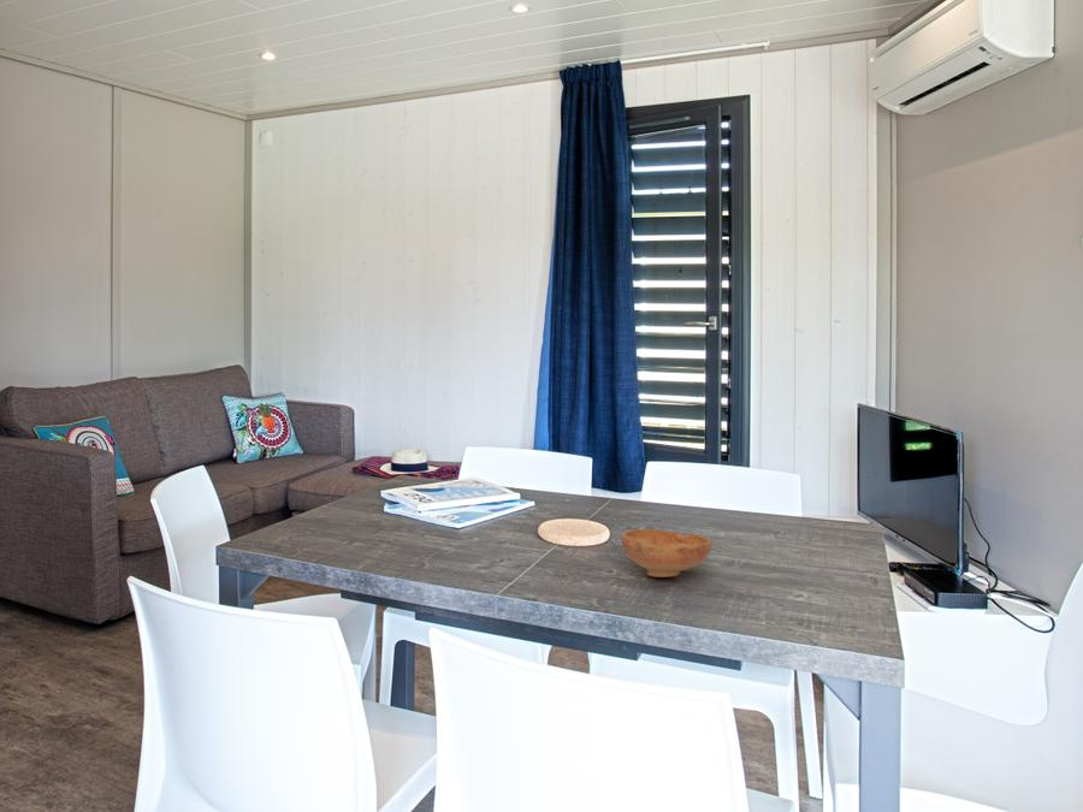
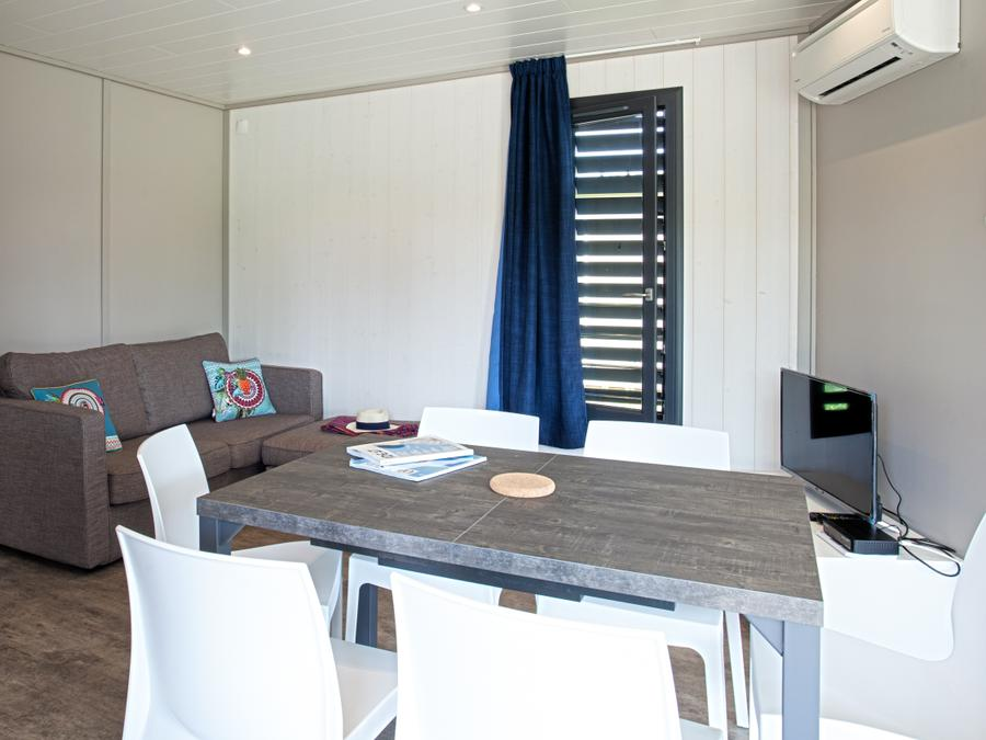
- bowl (665, 553)
